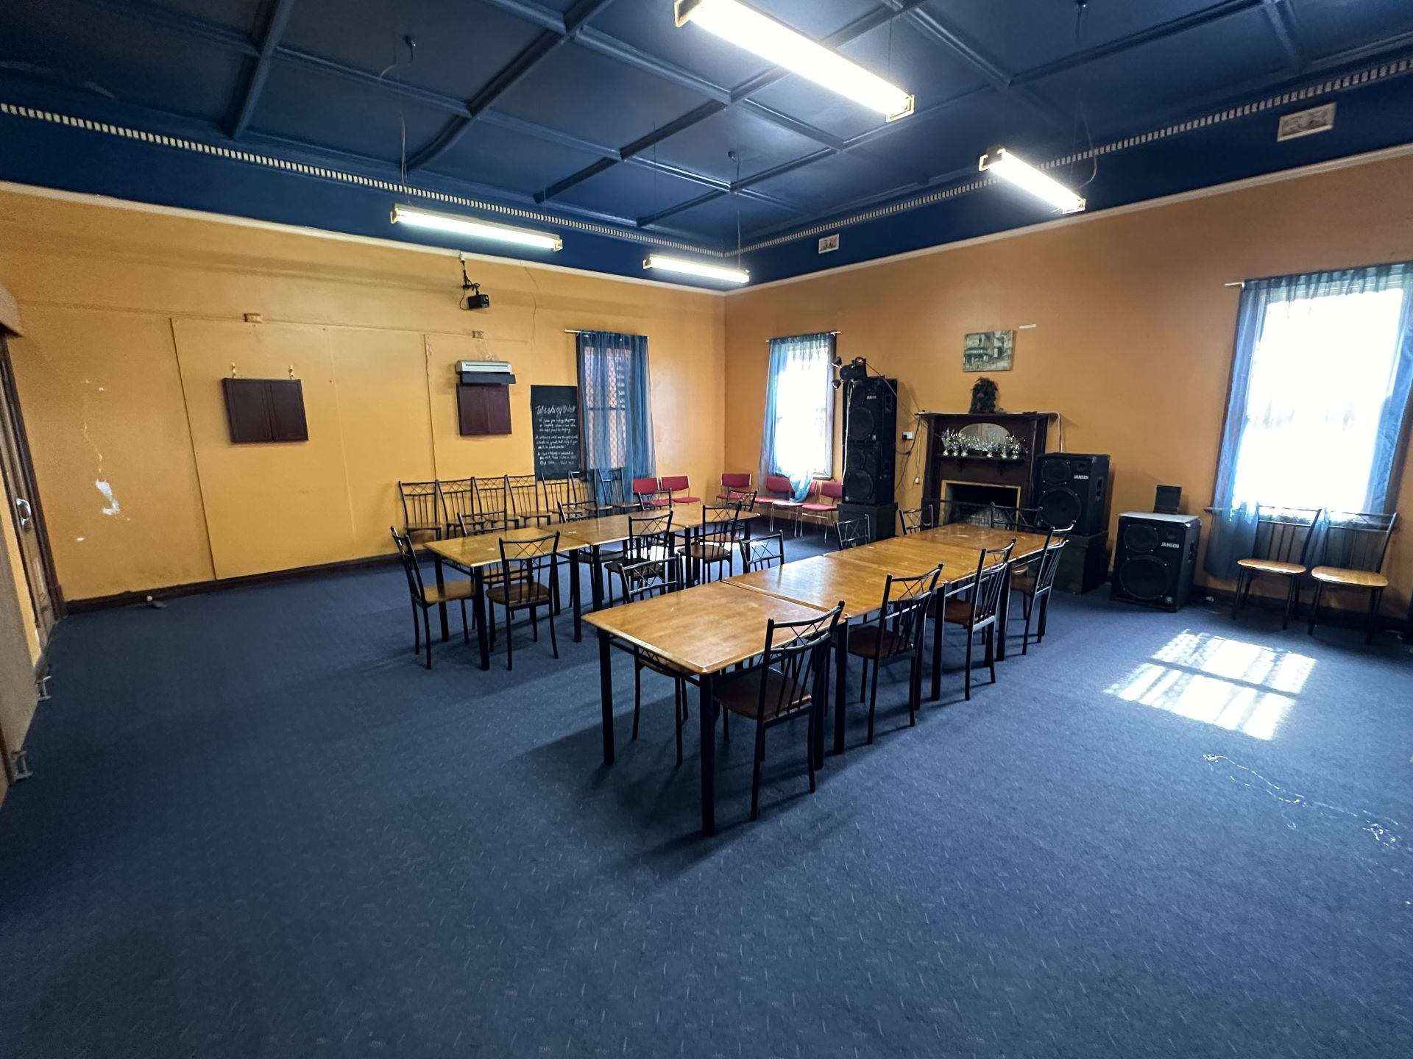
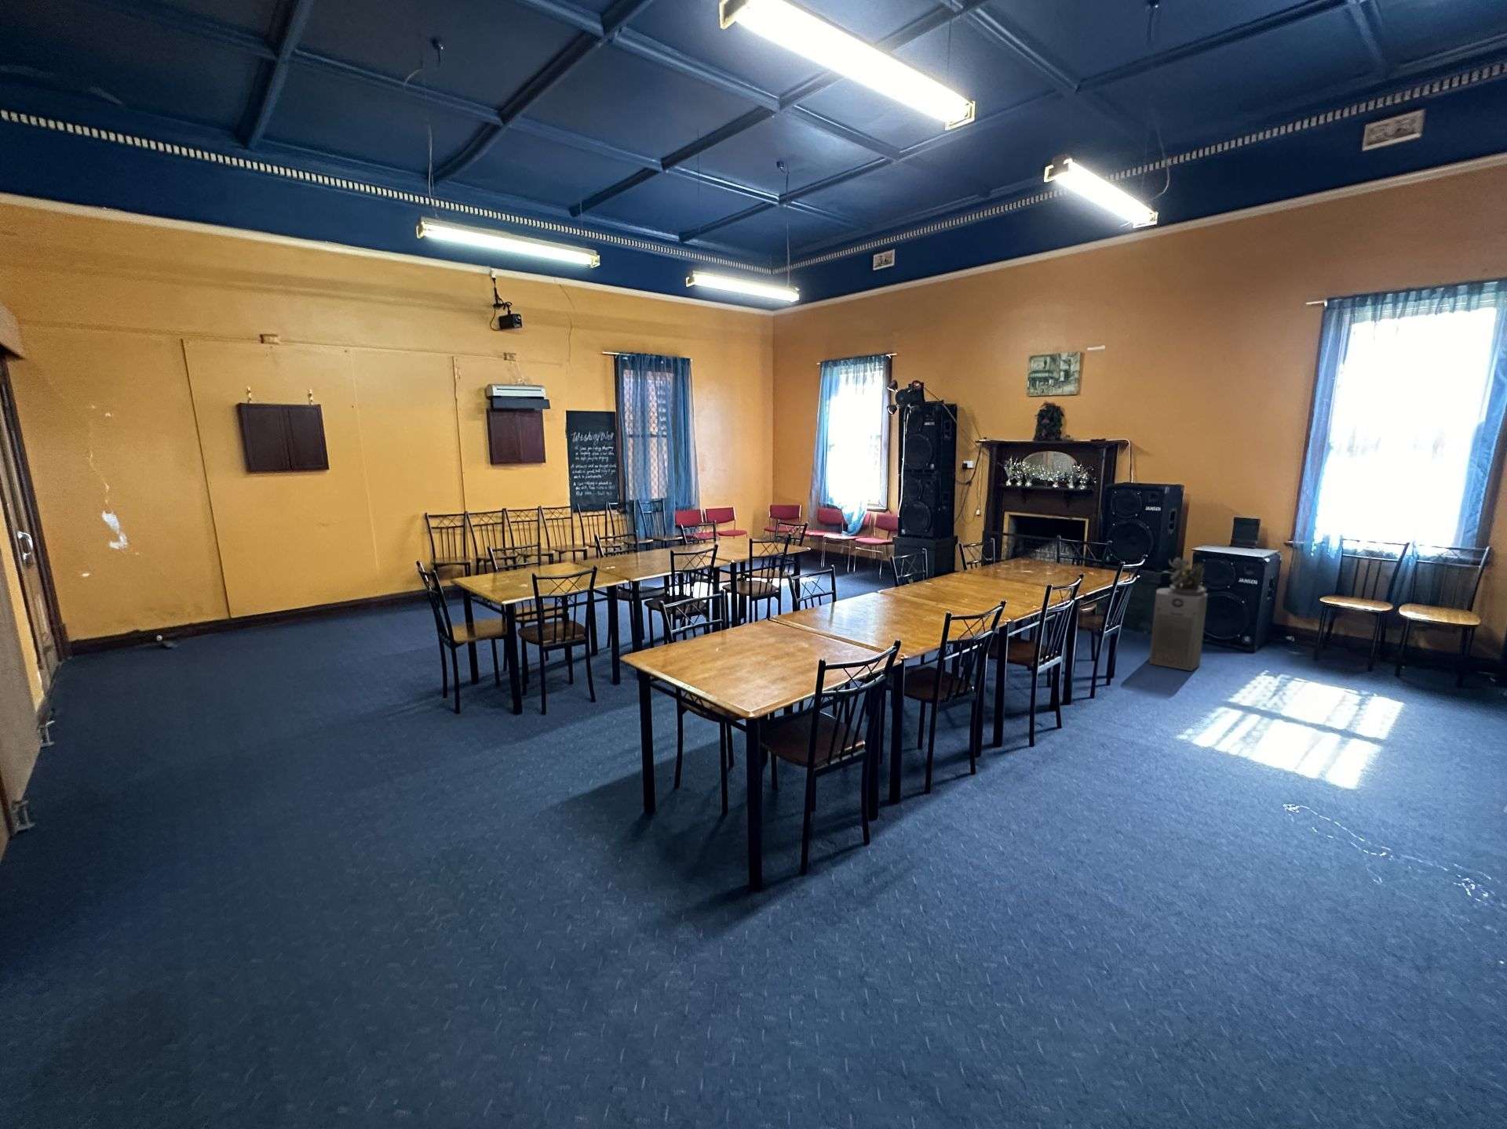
+ fan (1178, 626)
+ succulent plant (1185, 575)
